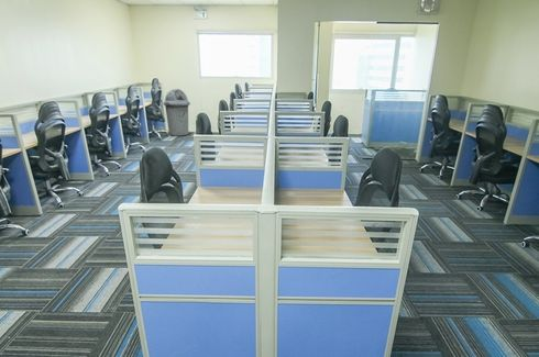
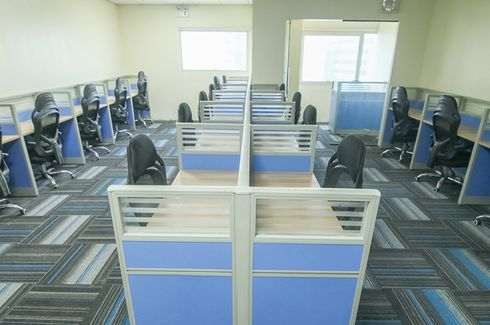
- trash can (177, 111)
